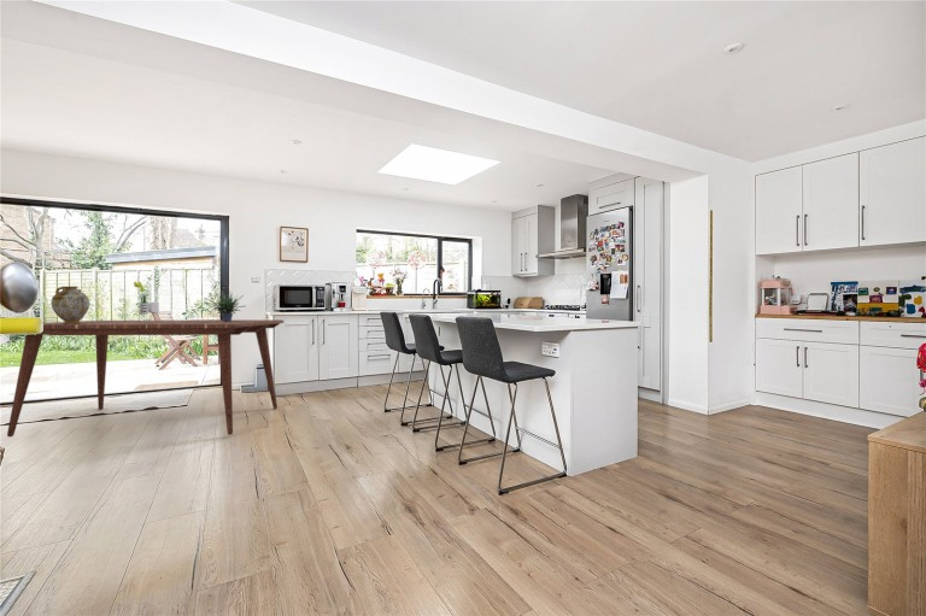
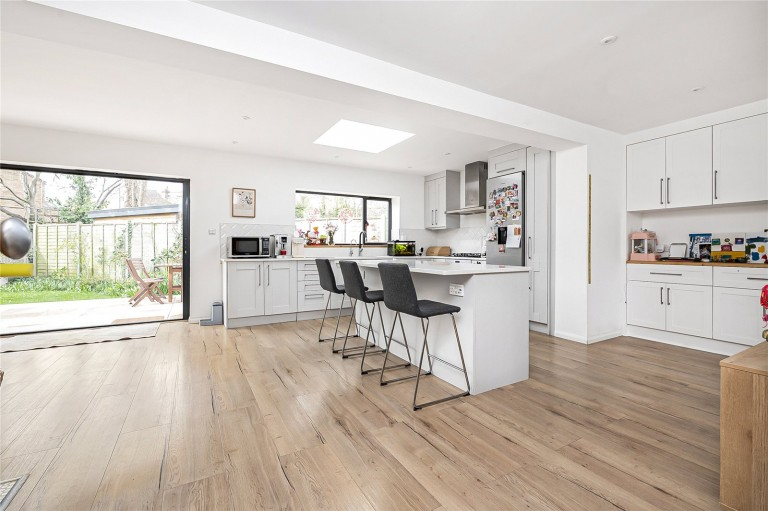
- dining table (158, 334)
- potted plant (225, 303)
- ceramic jug (70, 304)
- bouquet (146, 301)
